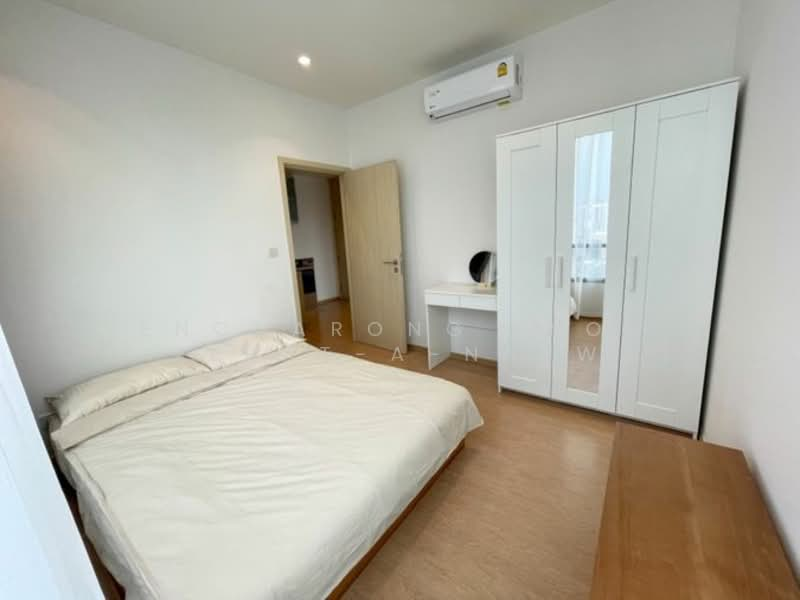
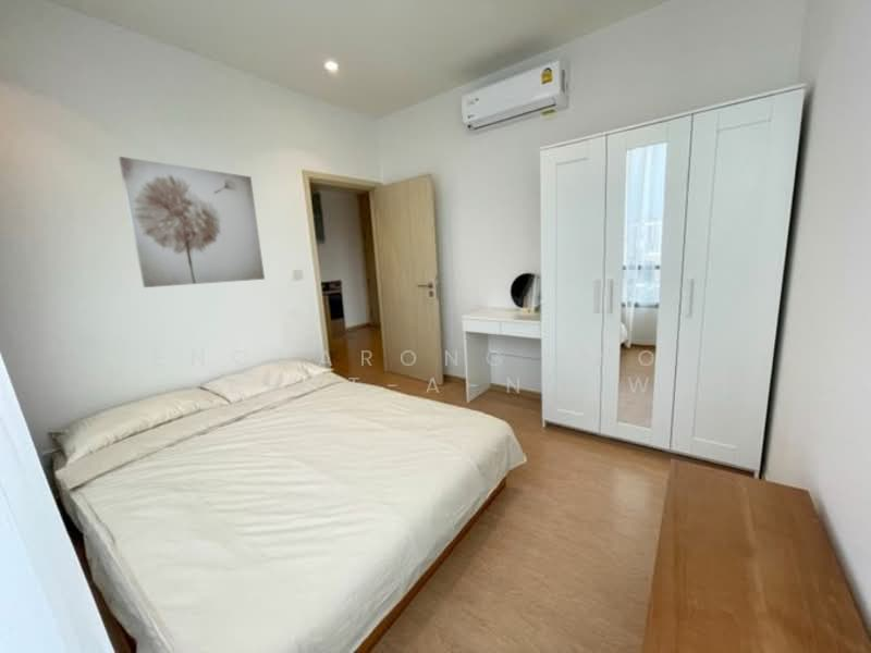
+ wall art (201, 226)
